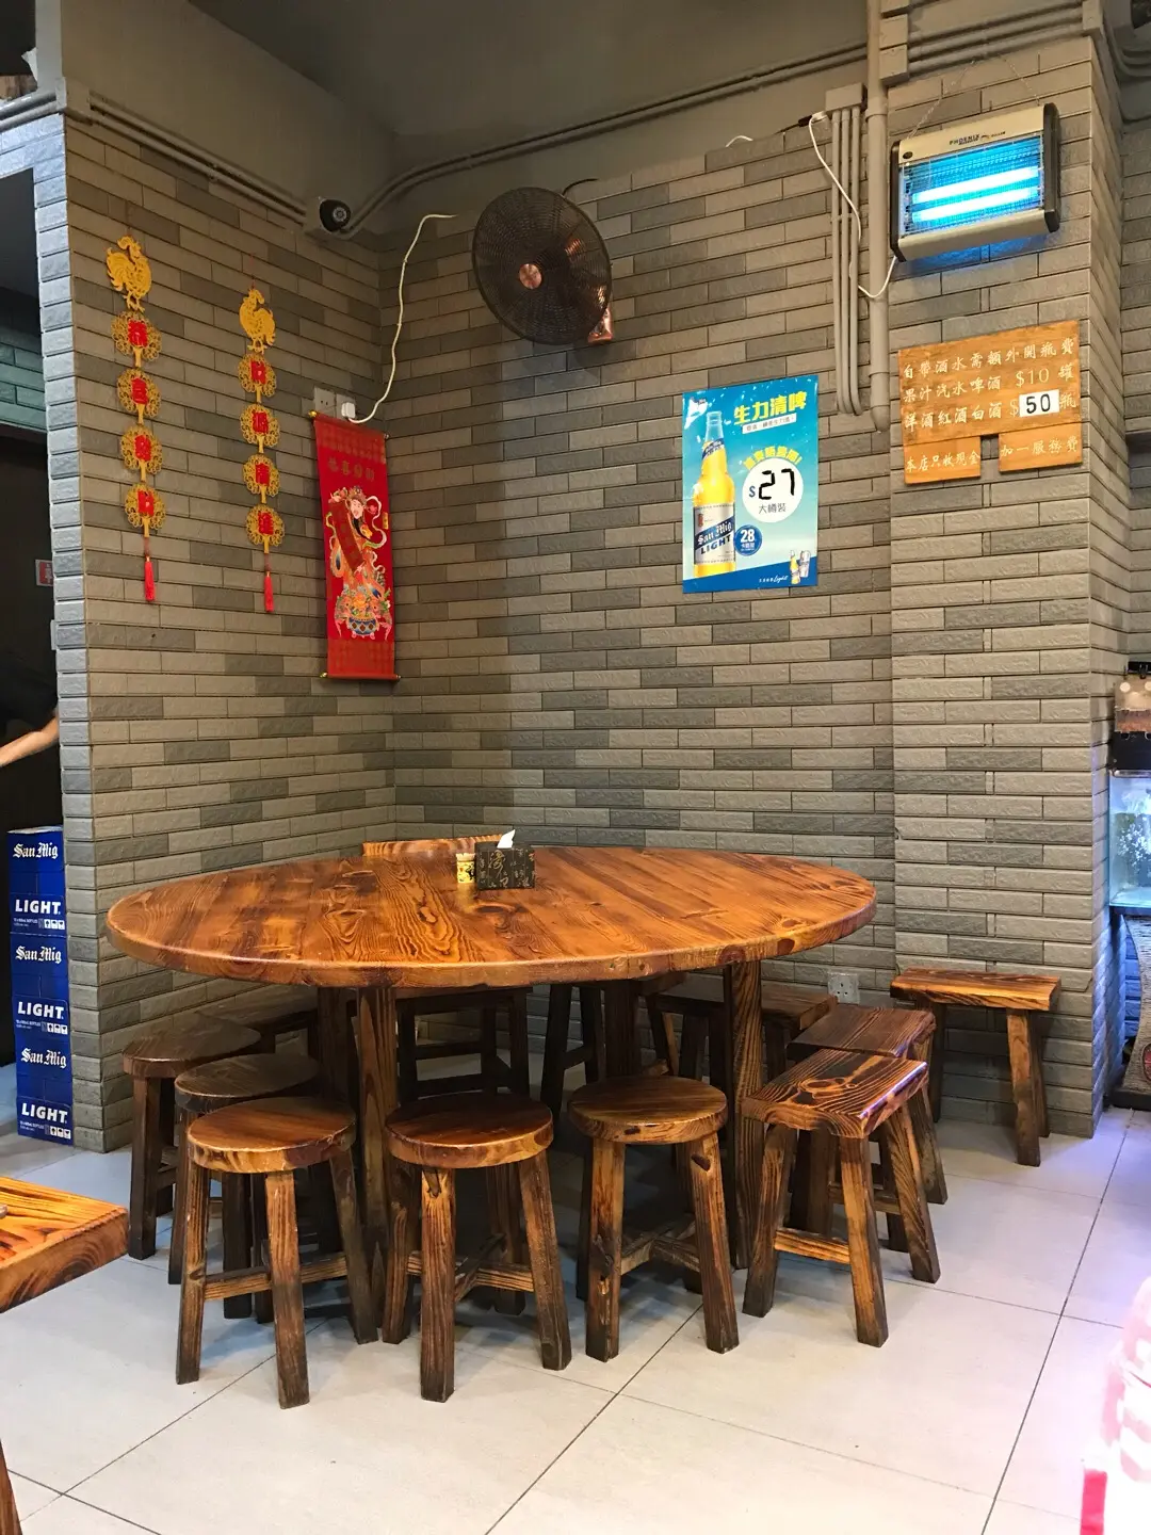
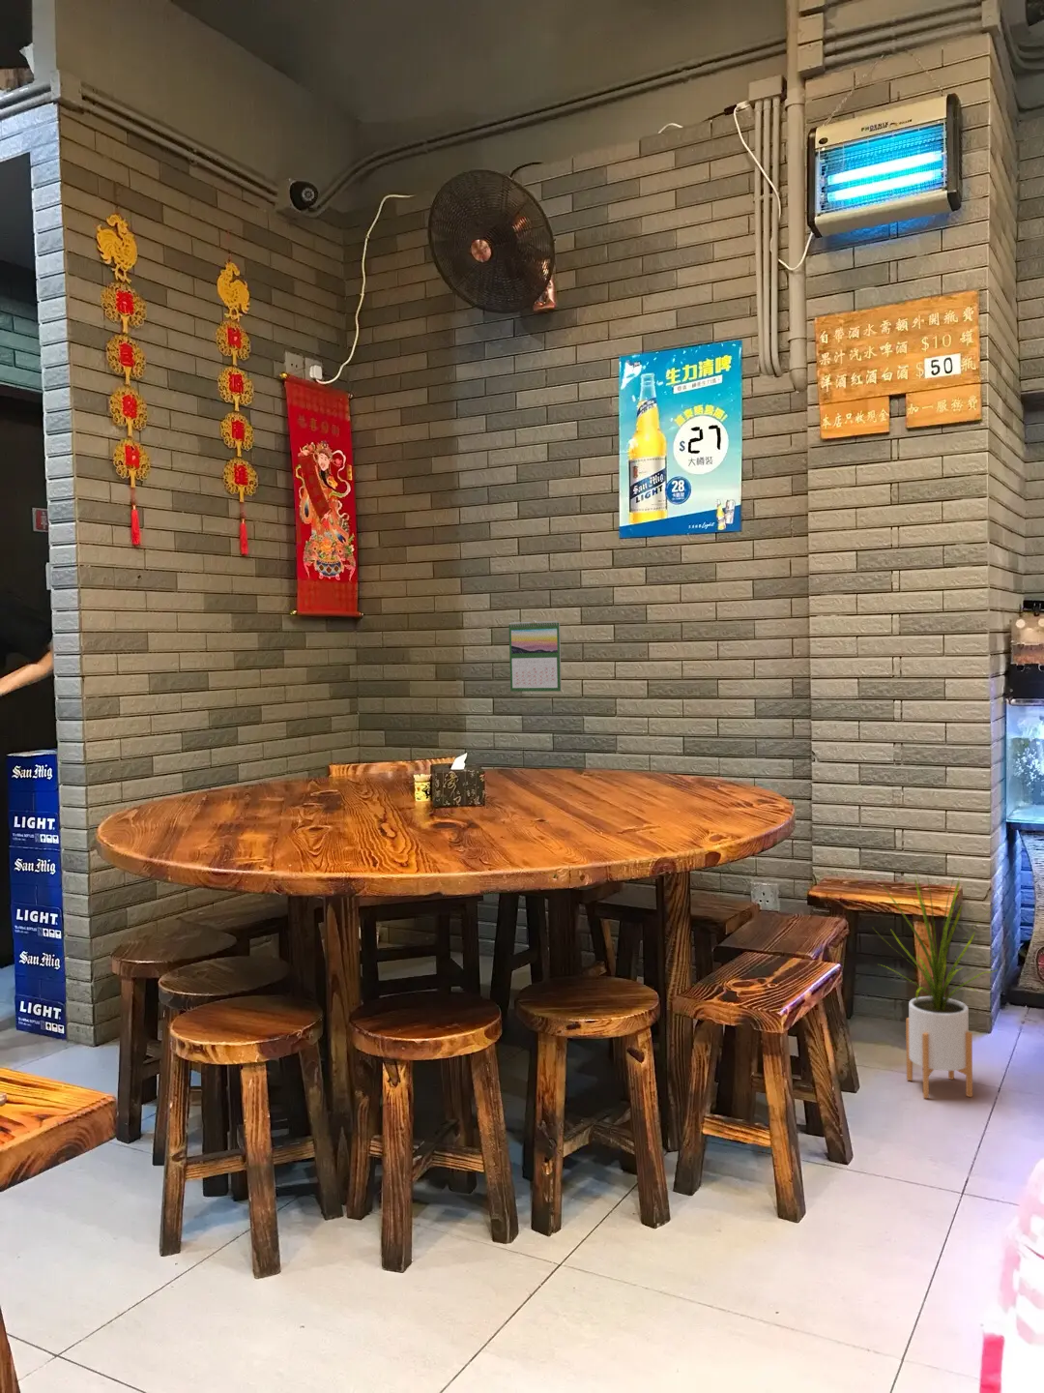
+ calendar (534, 656)
+ house plant (941, 978)
